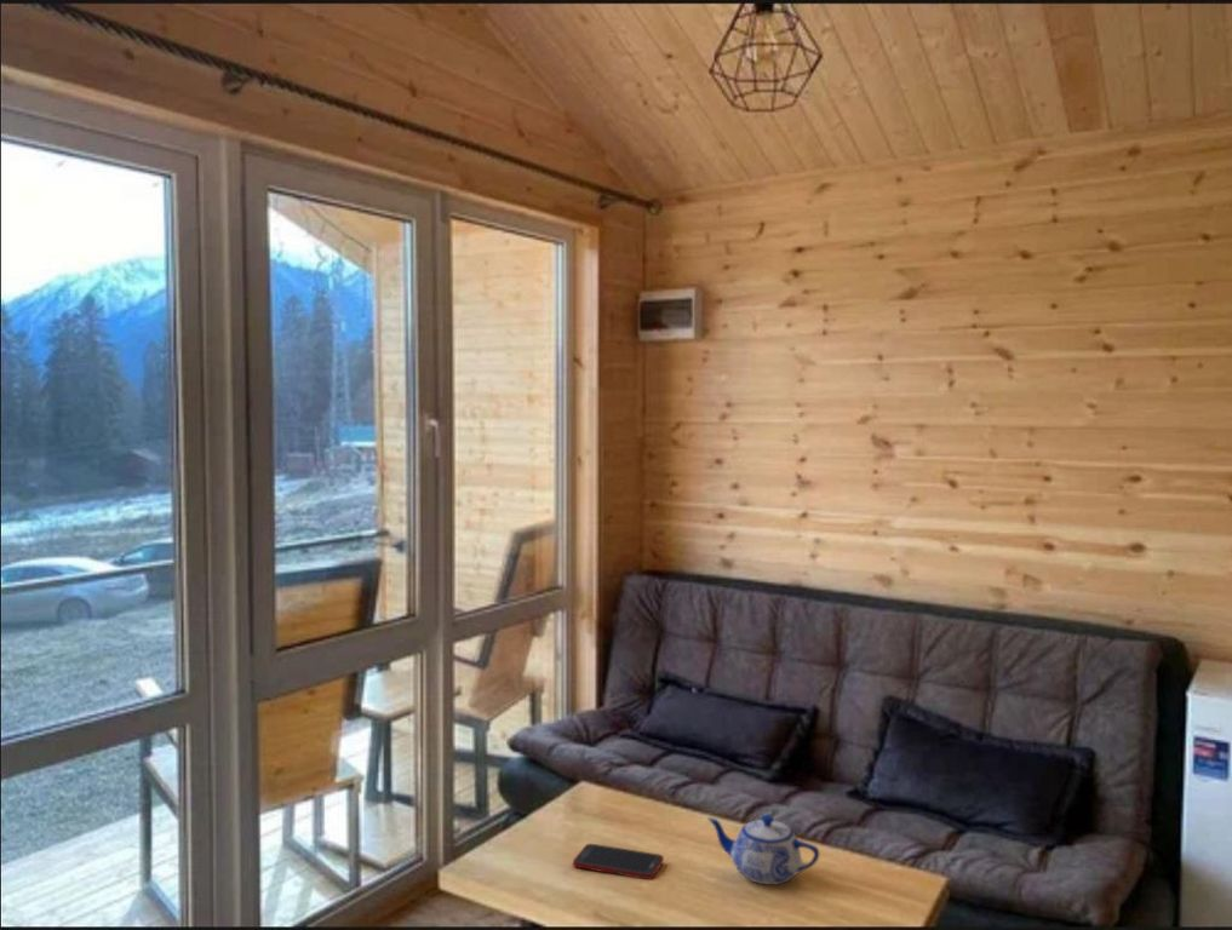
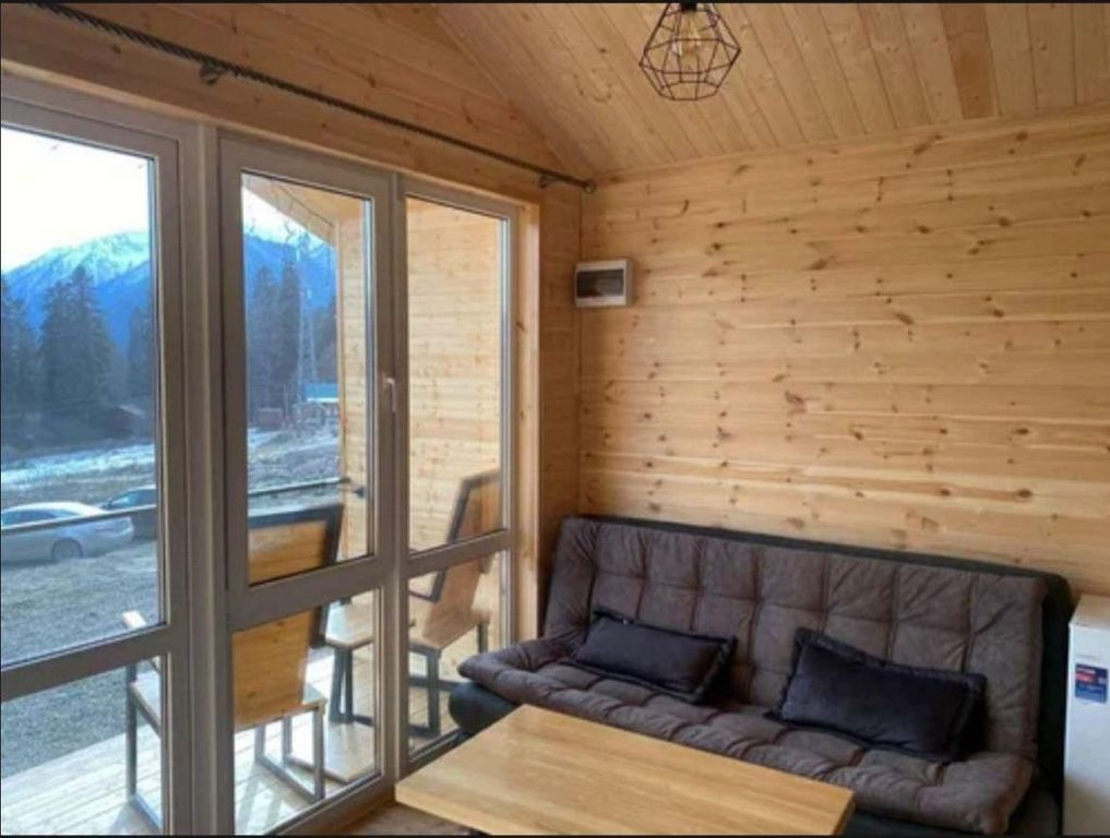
- cell phone (618, 861)
- teapot (761, 843)
